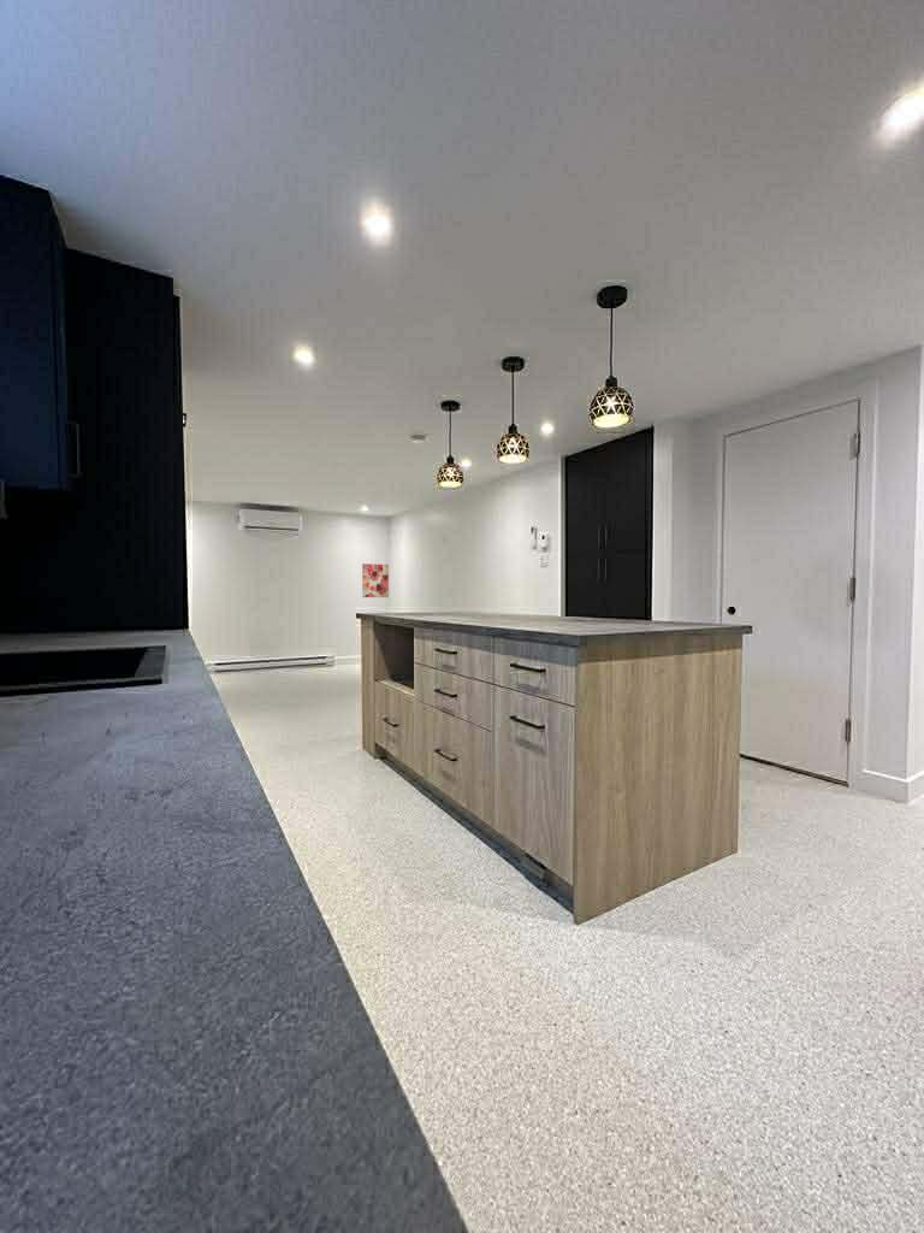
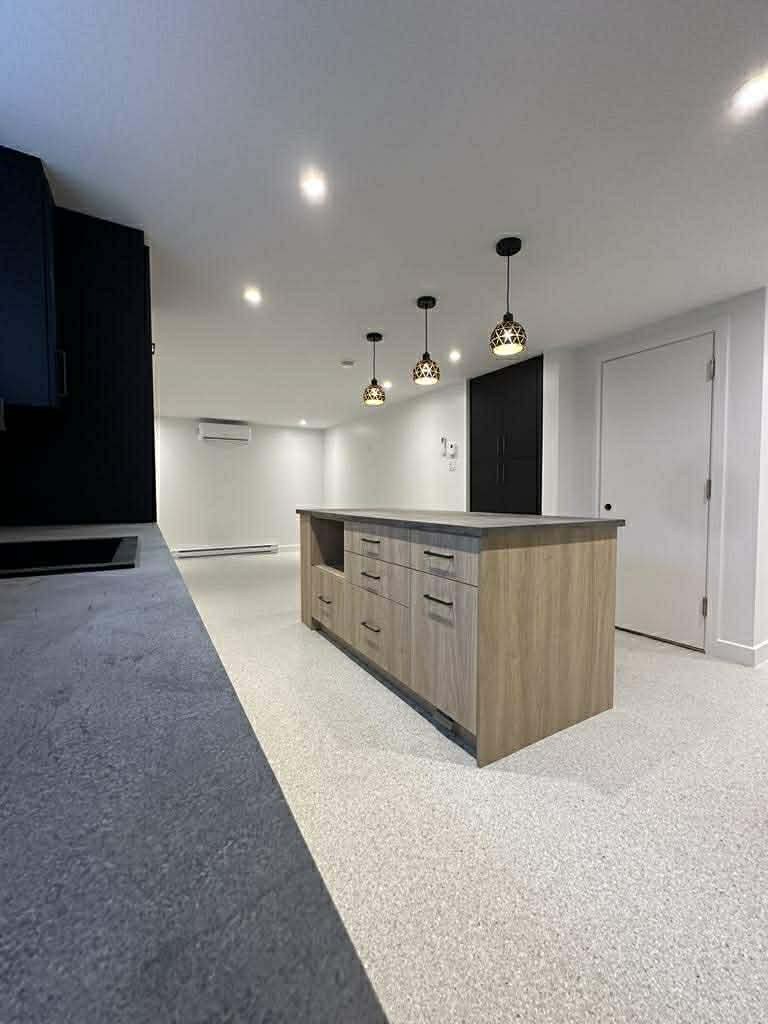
- wall art (375, 580)
